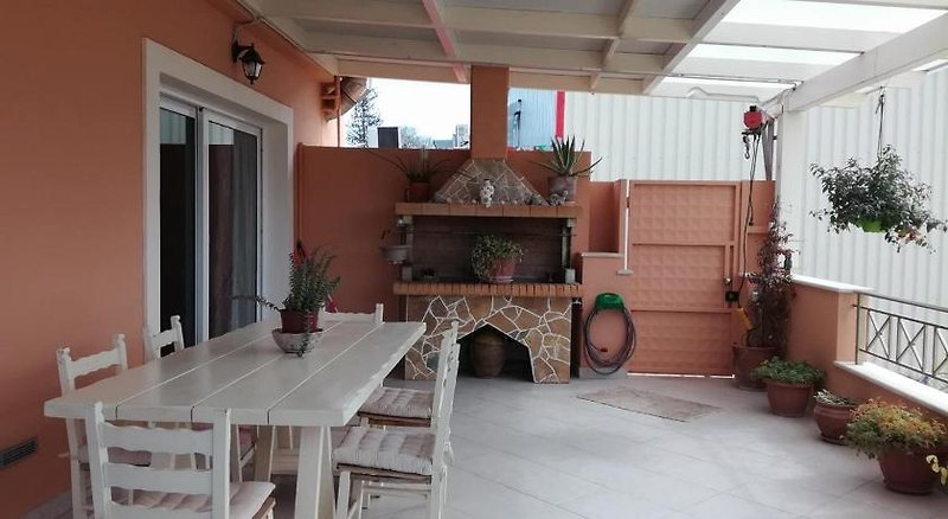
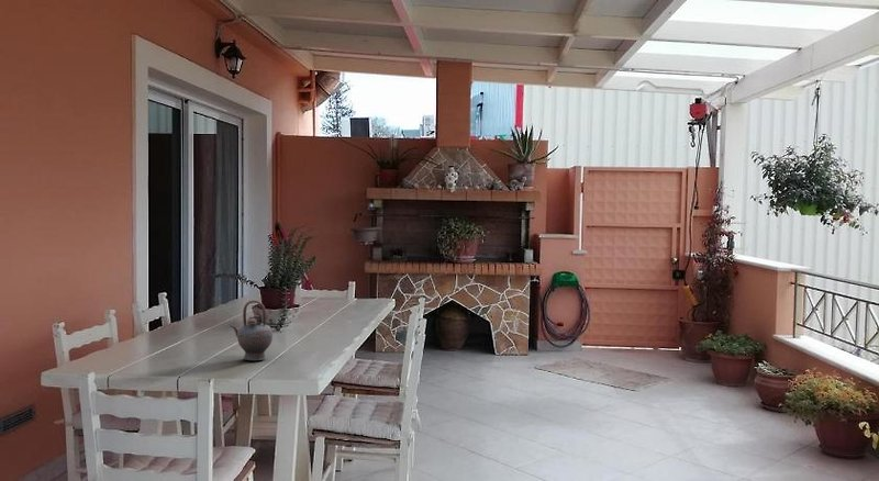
+ teapot (251, 329)
